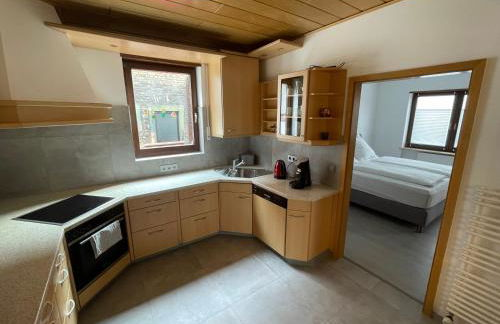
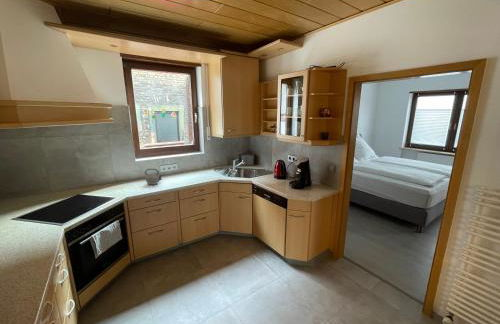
+ kettle (154, 174)
